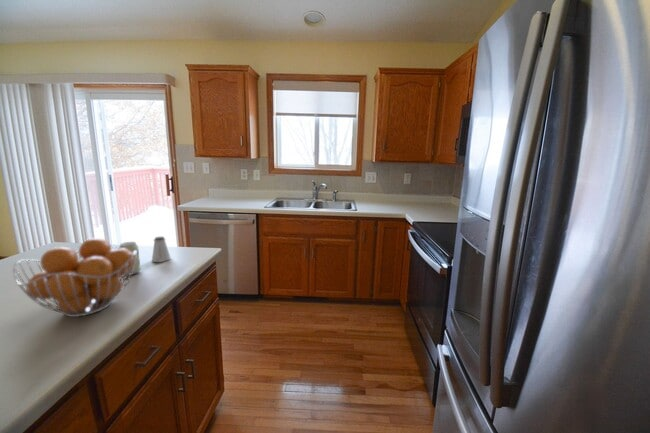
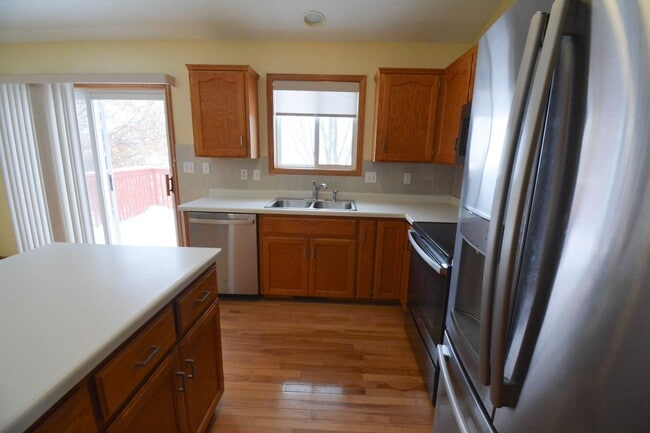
- beverage can (134, 257)
- saltshaker (160, 248)
- fruit basket (83, 275)
